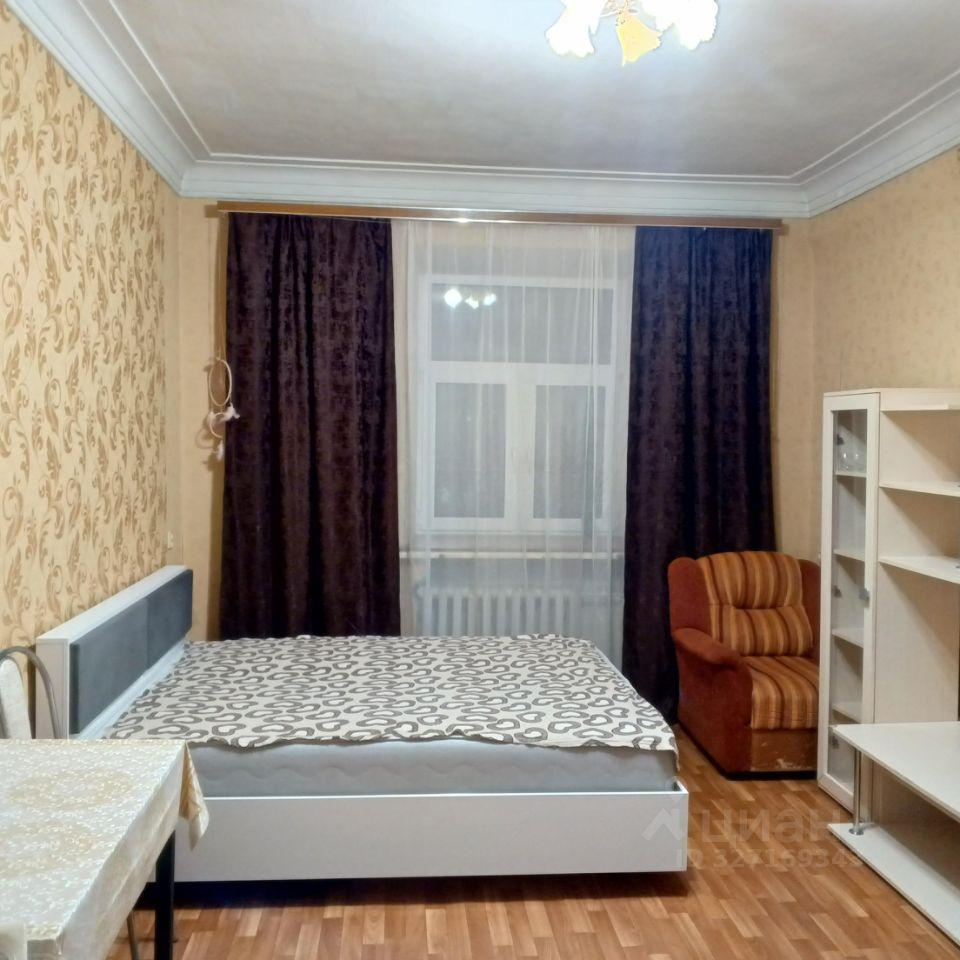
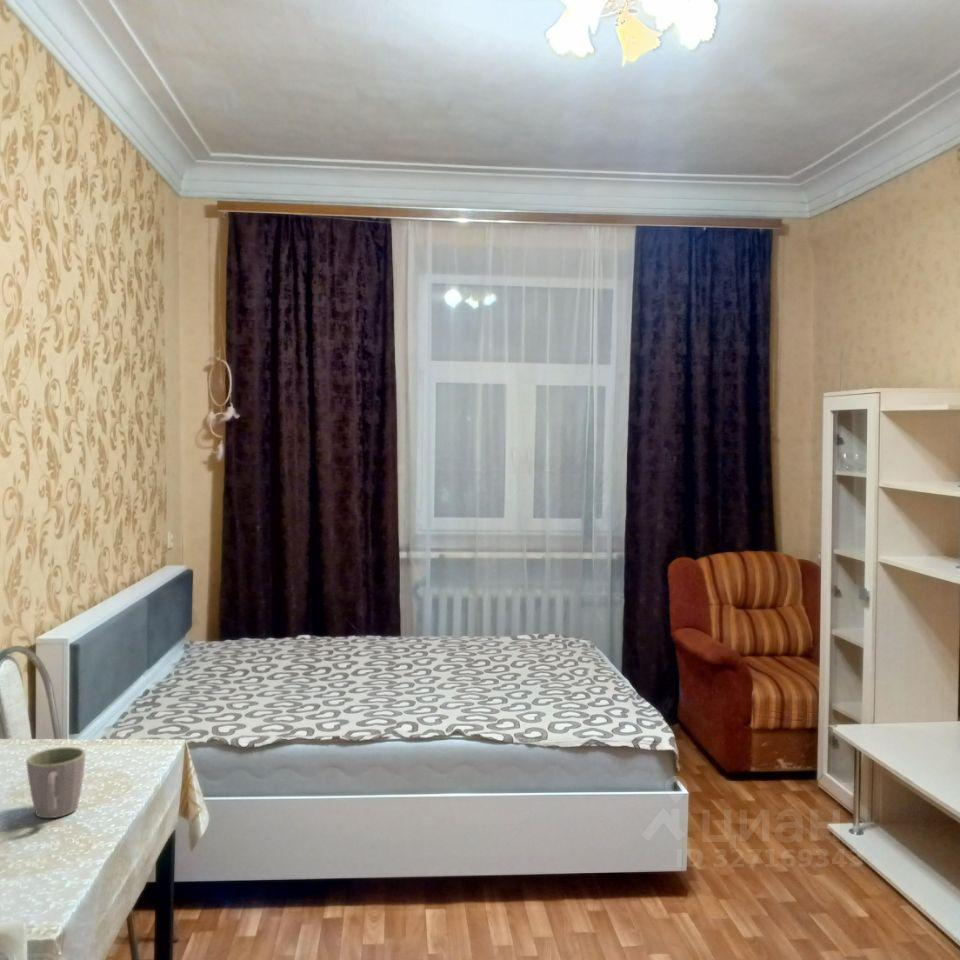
+ mug (55, 786)
